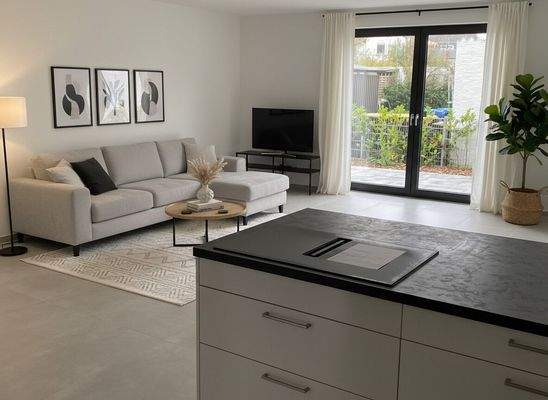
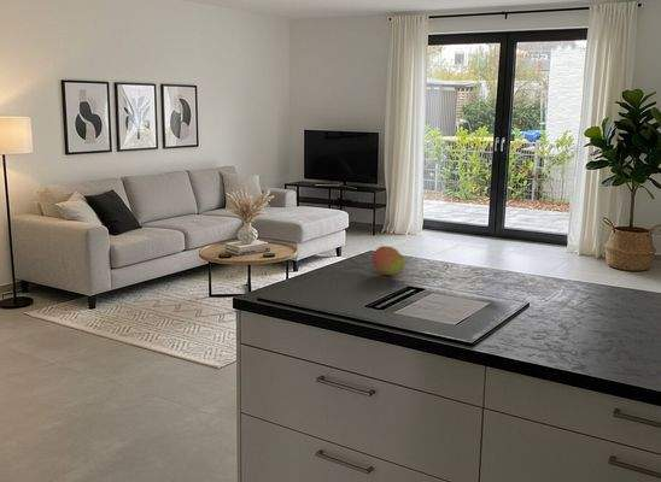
+ fruit (387, 260)
